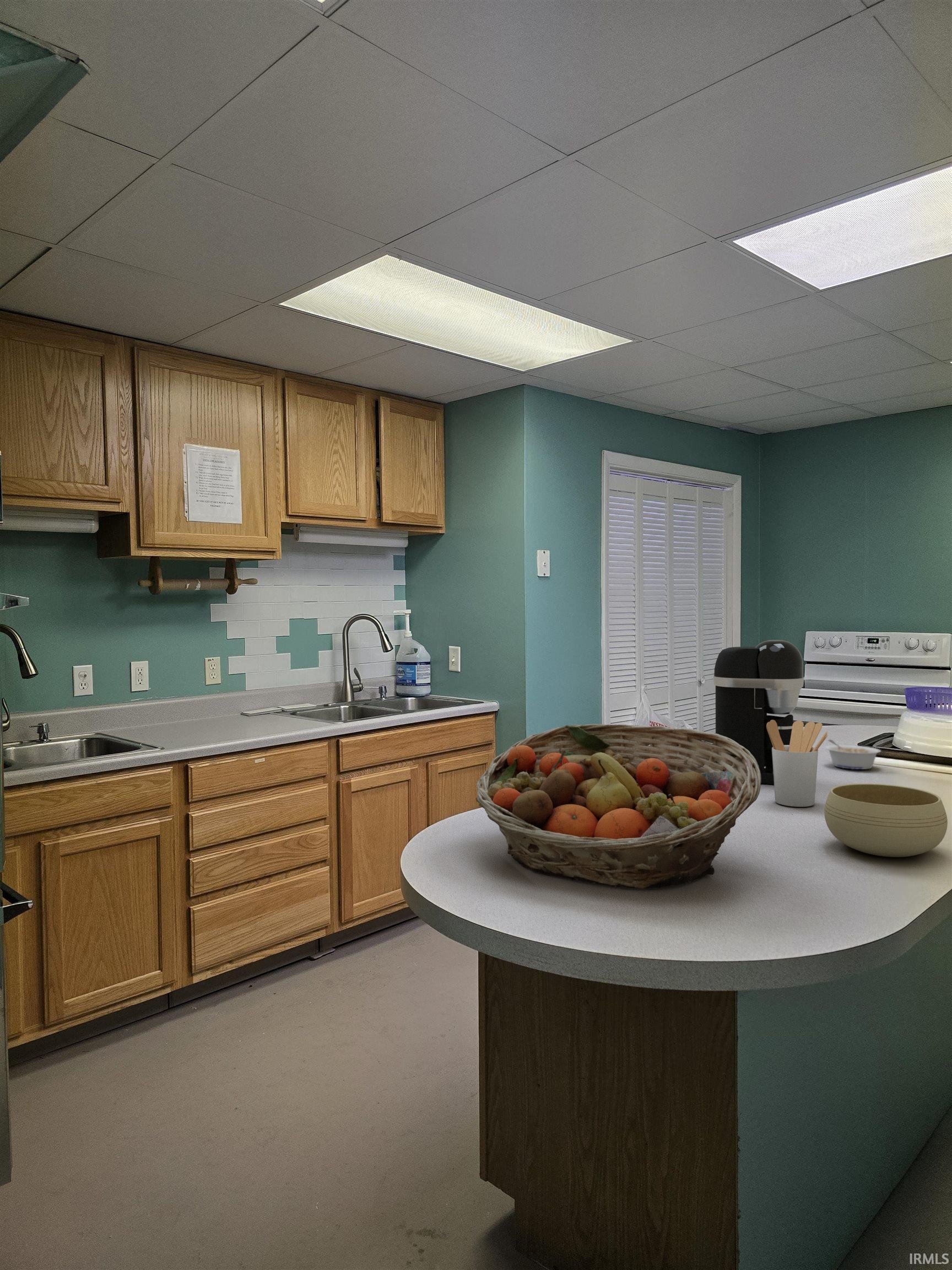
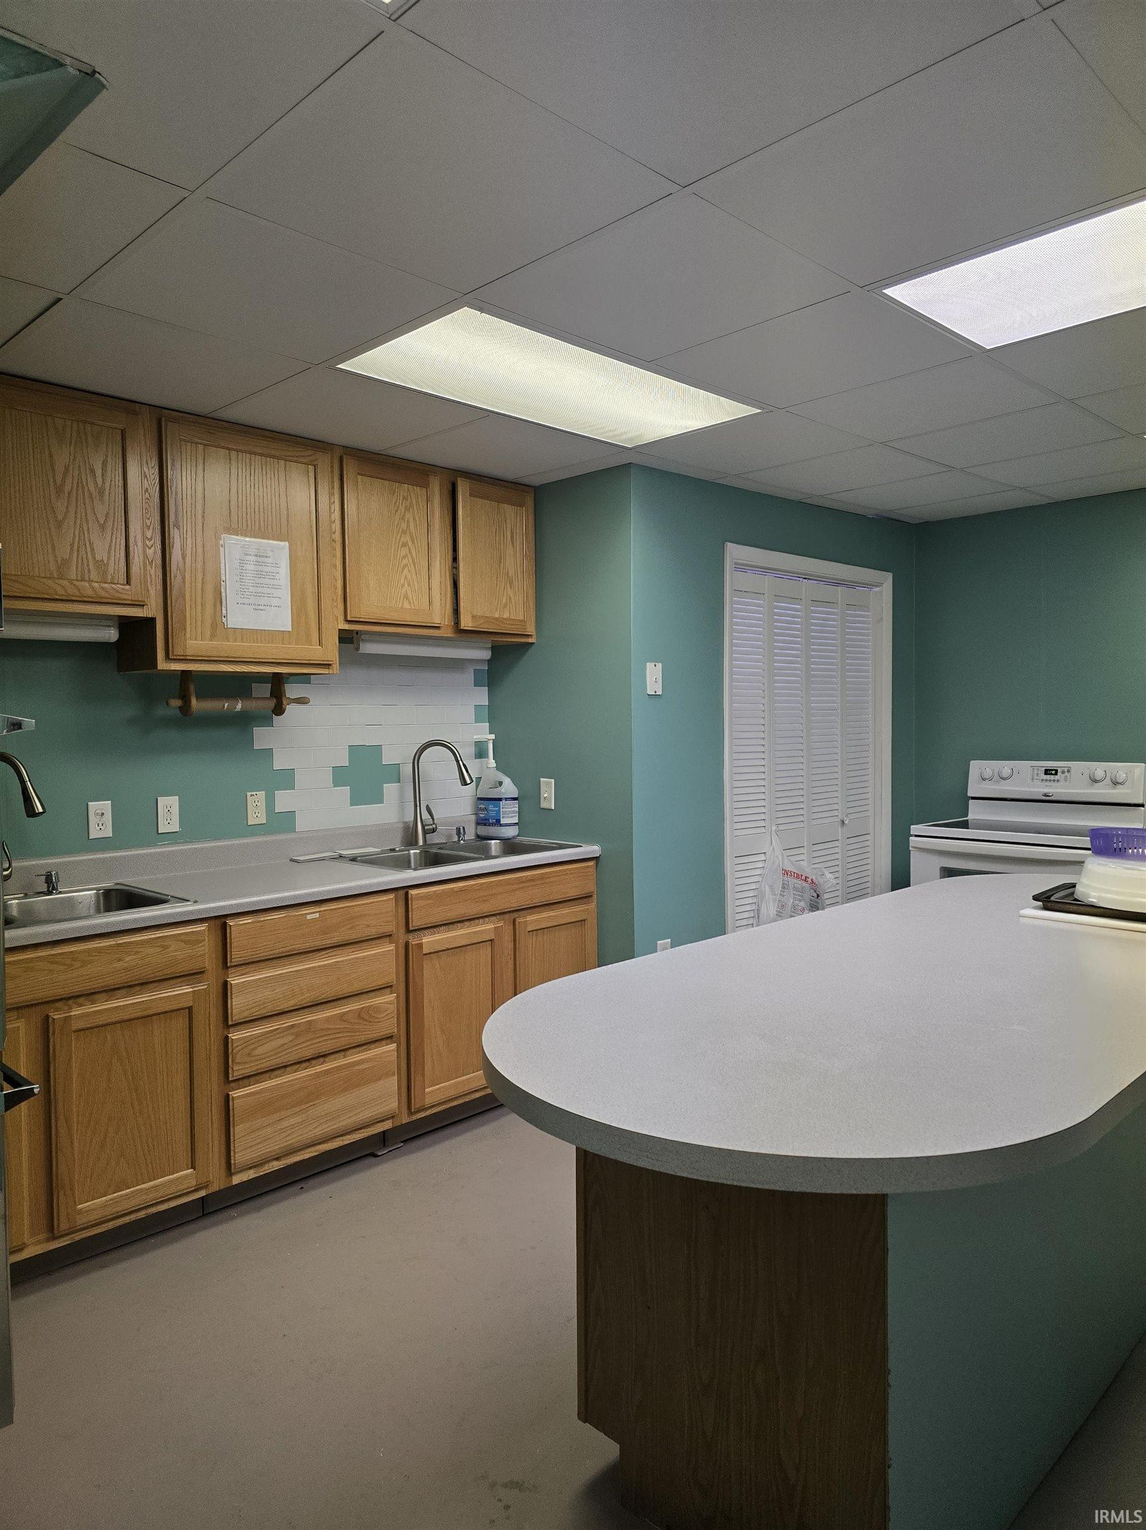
- fruit basket (612, 798)
- bowl (884, 821)
- legume (850, 755)
- utensil holder (798, 761)
- coffee maker (758, 709)
